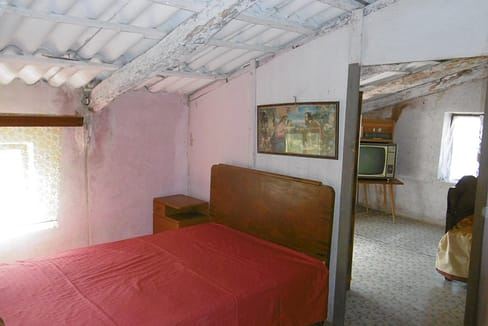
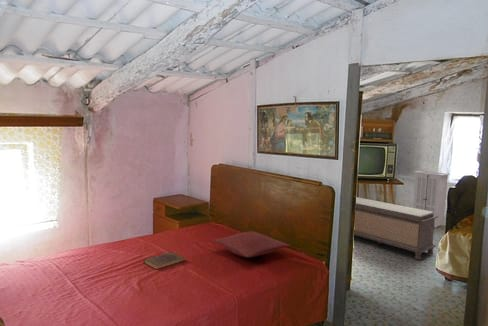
+ book (164, 259)
+ bench (381, 224)
+ storage cabinet (429, 198)
+ pillow (250, 244)
